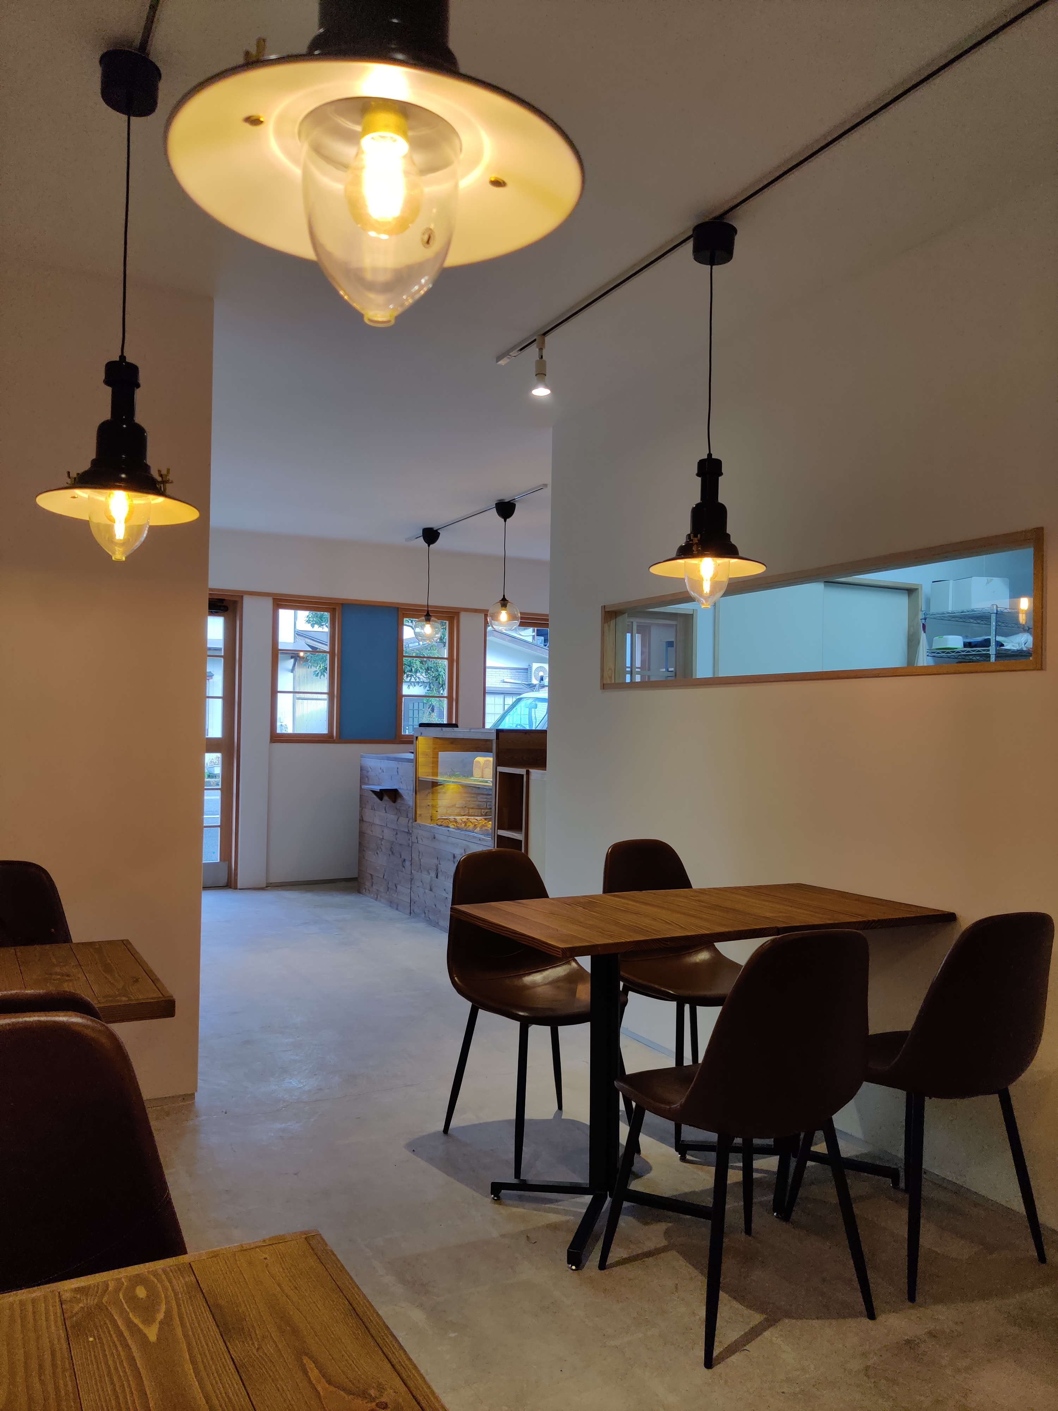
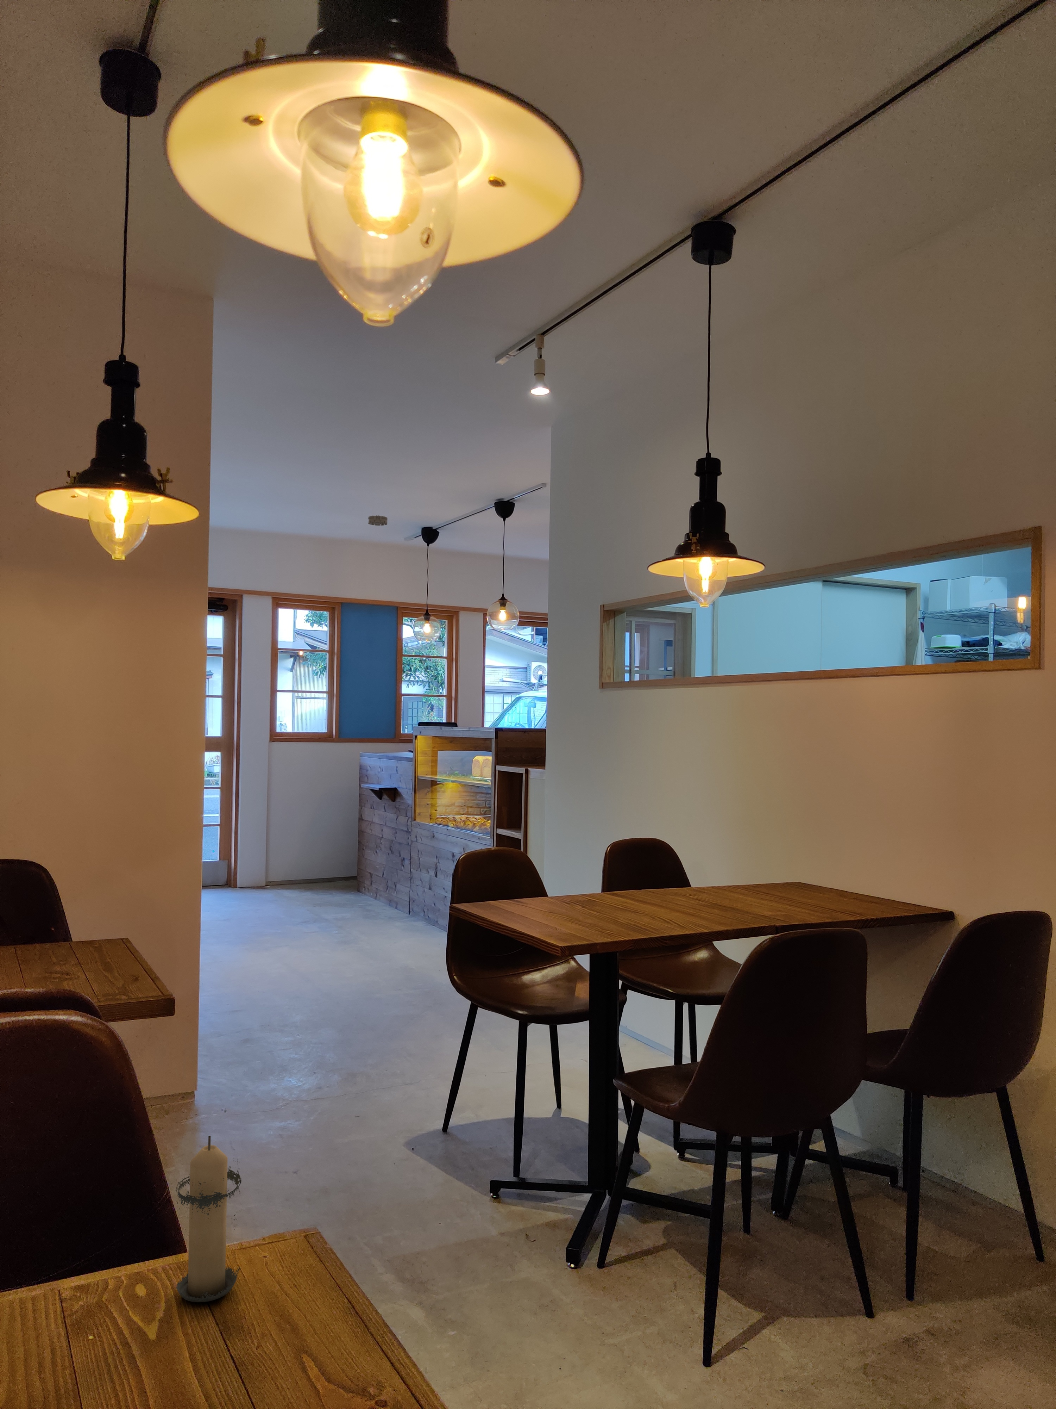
+ smoke detector (377, 520)
+ candle (207, 1213)
